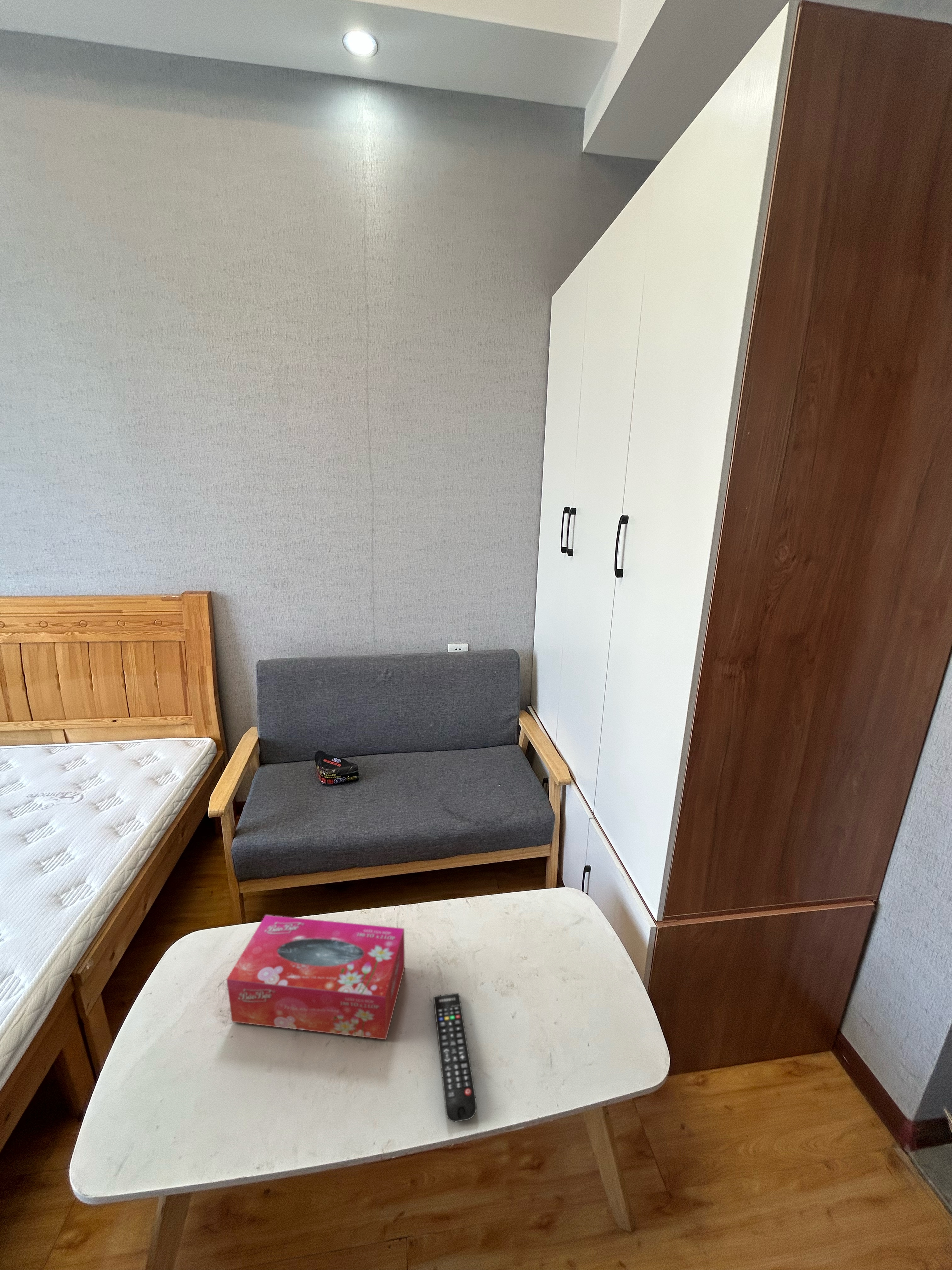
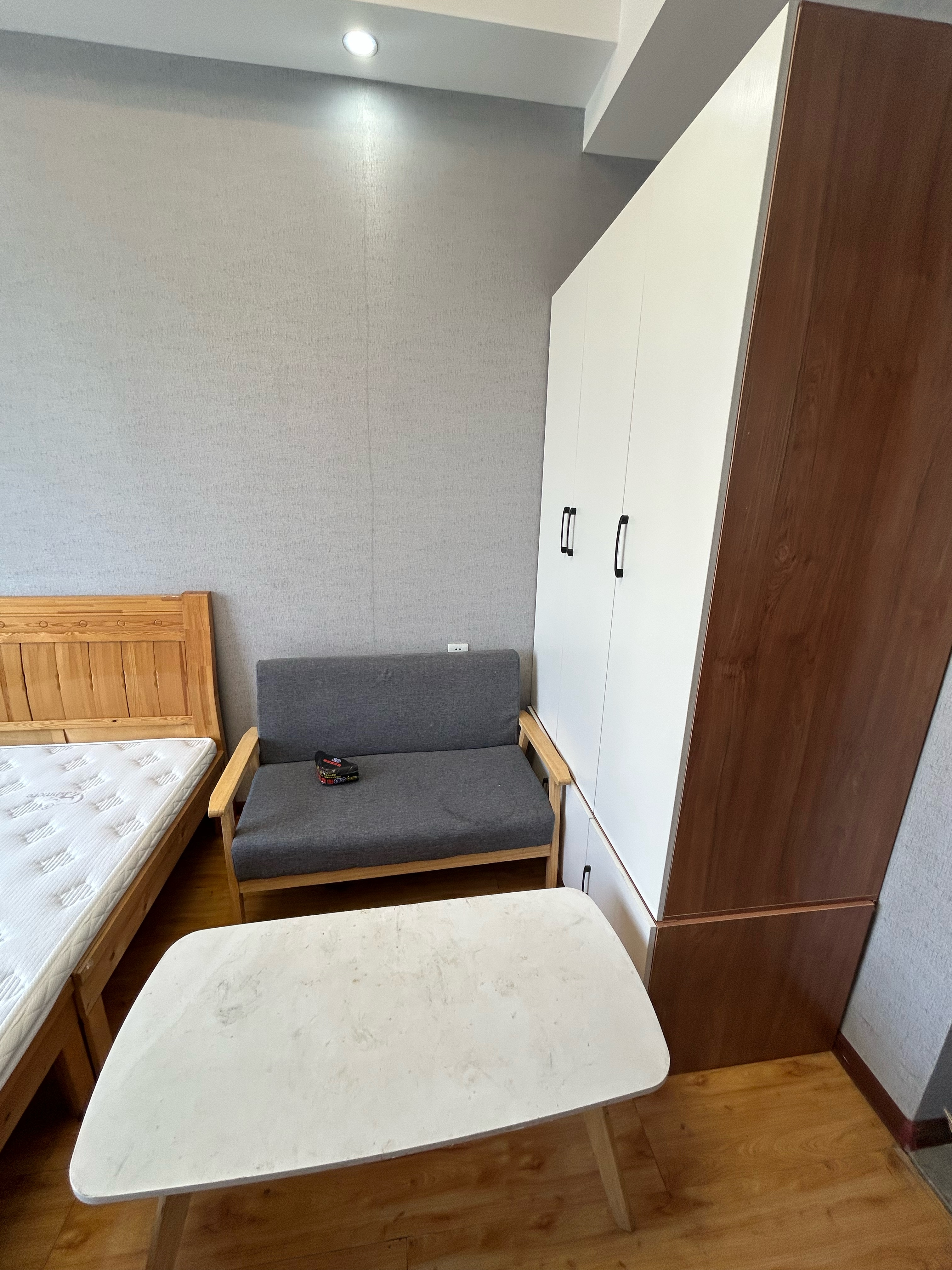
- tissue box (322, 973)
- remote control (453, 1048)
